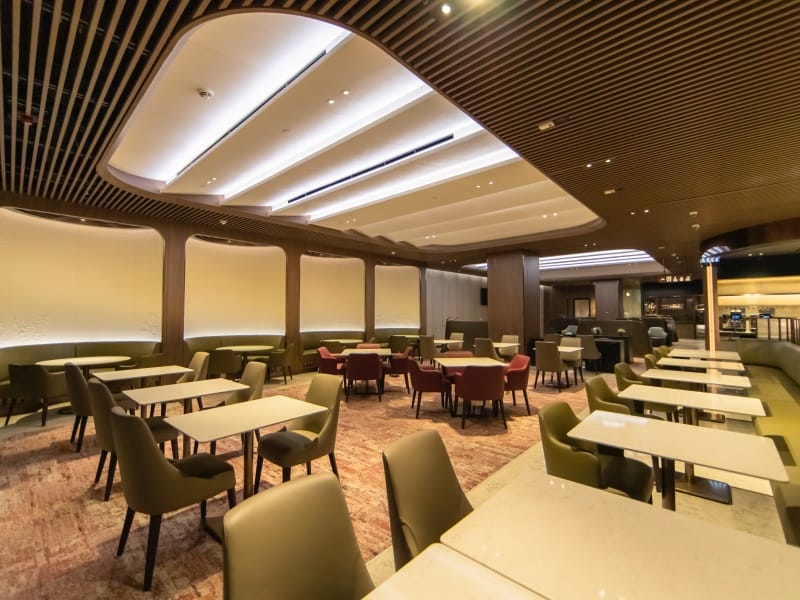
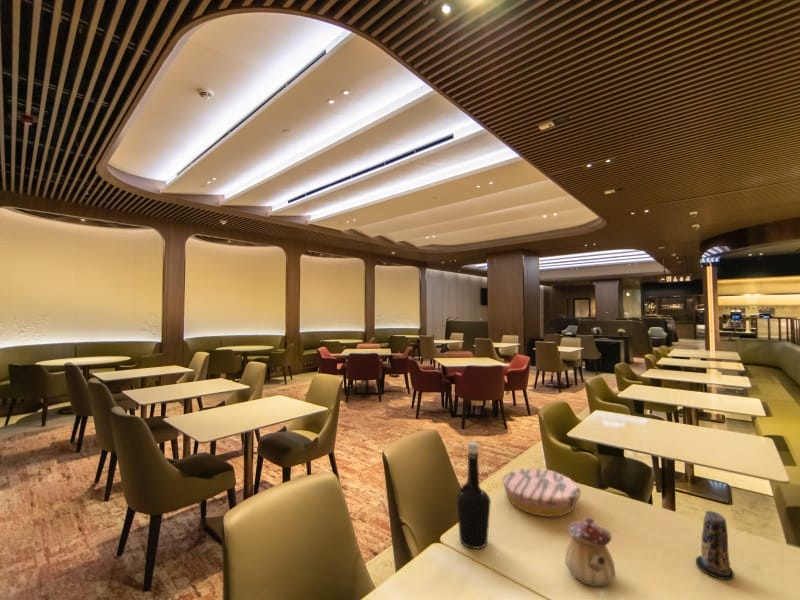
+ plate (540, 491)
+ teapot (588, 543)
+ bottle (473, 492)
+ candle (713, 541)
